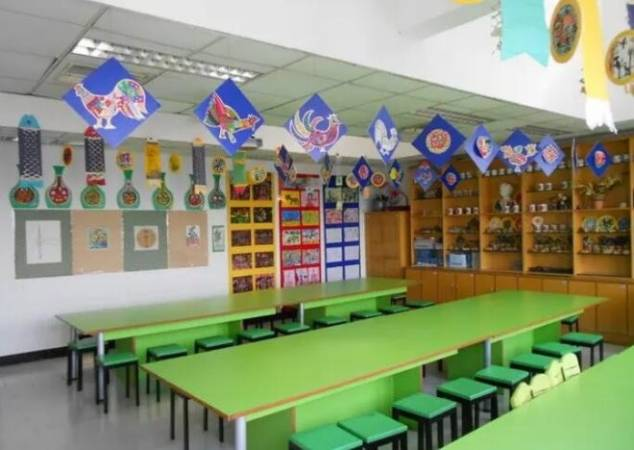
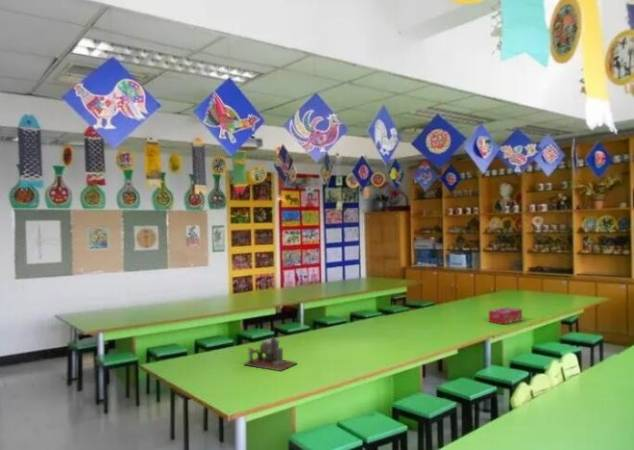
+ desk organizer (270, 349)
+ tissue box (505, 315)
